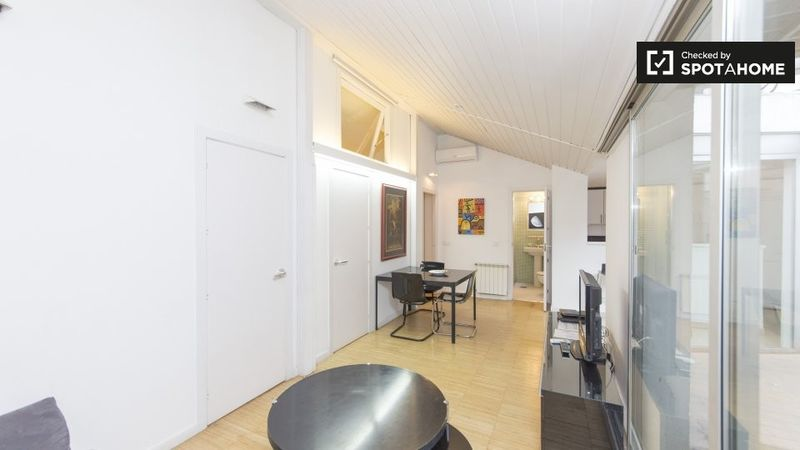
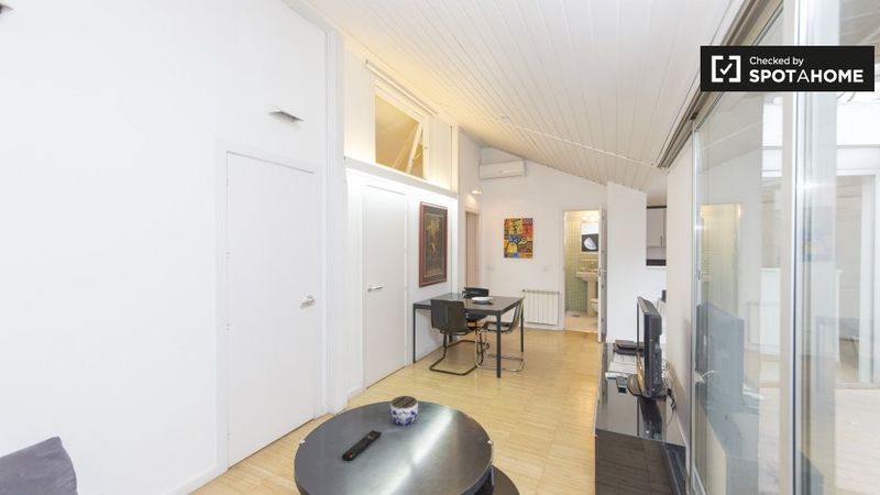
+ jar (404, 410)
+ remote control (362, 444)
